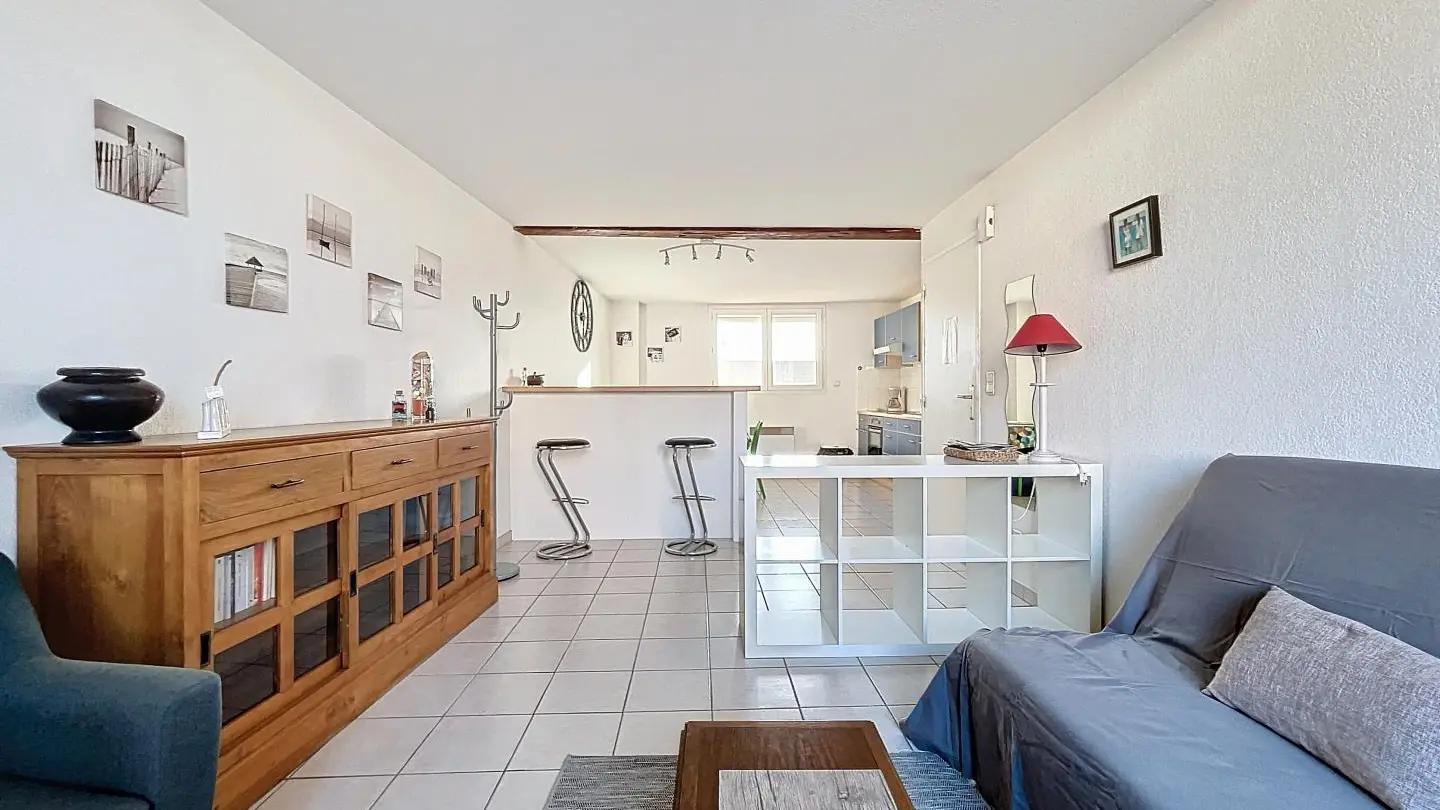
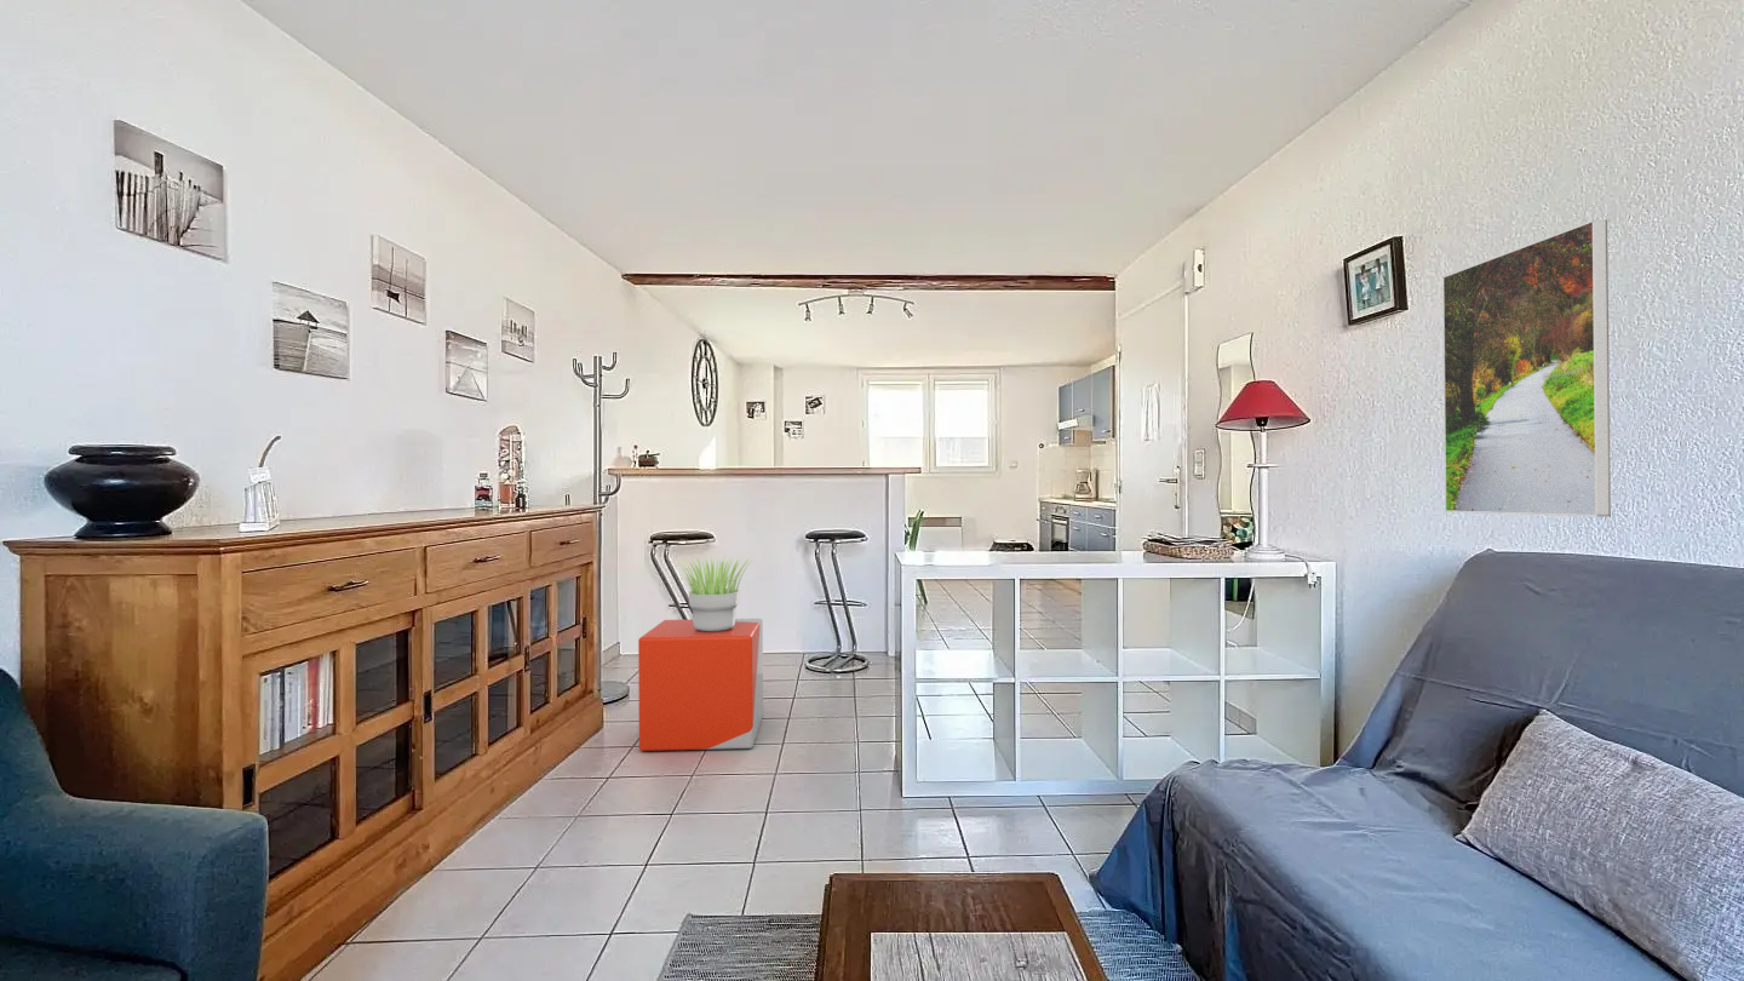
+ potted plant (713, 592)
+ stool (705, 679)
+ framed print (1516, 382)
